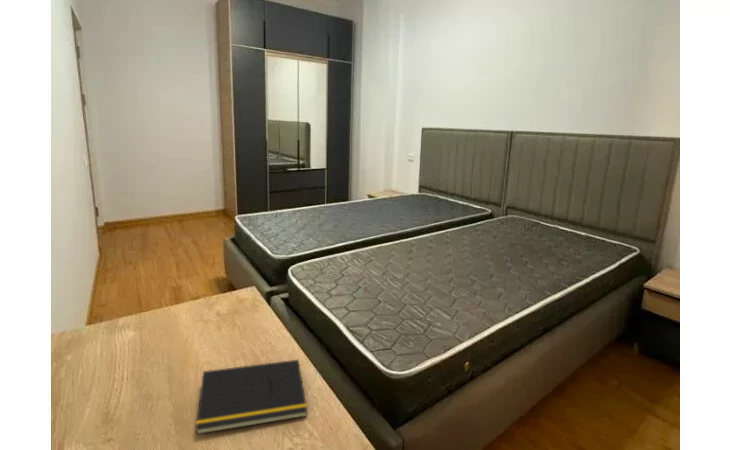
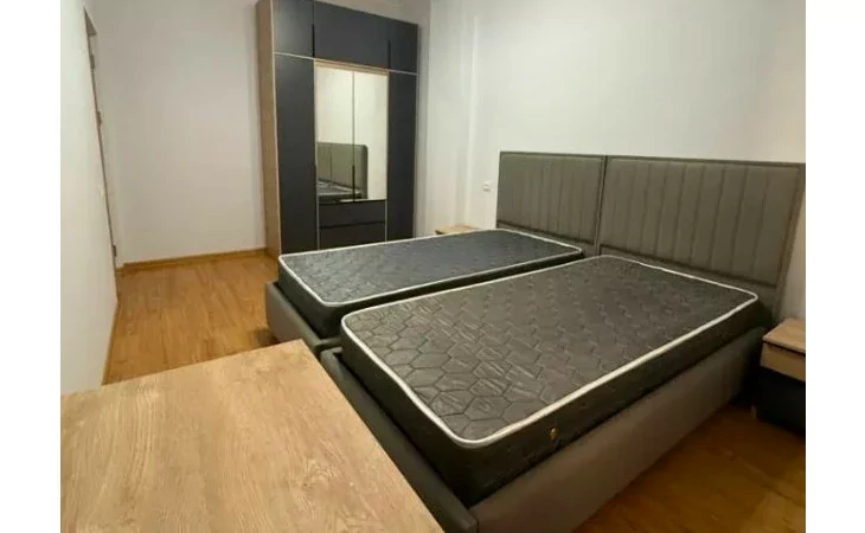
- notepad (253, 392)
